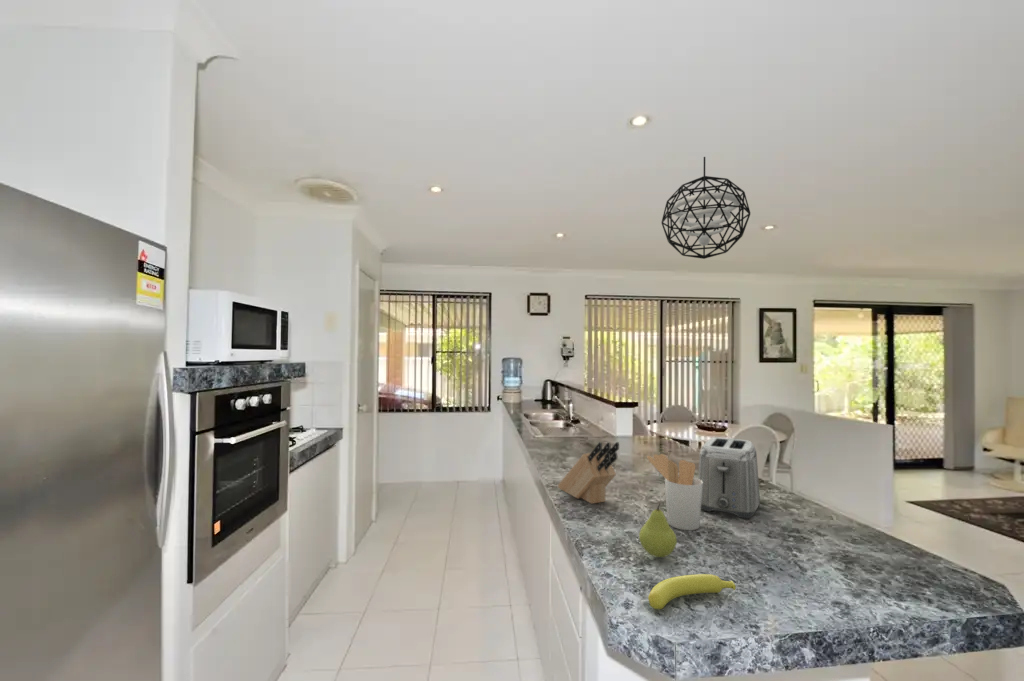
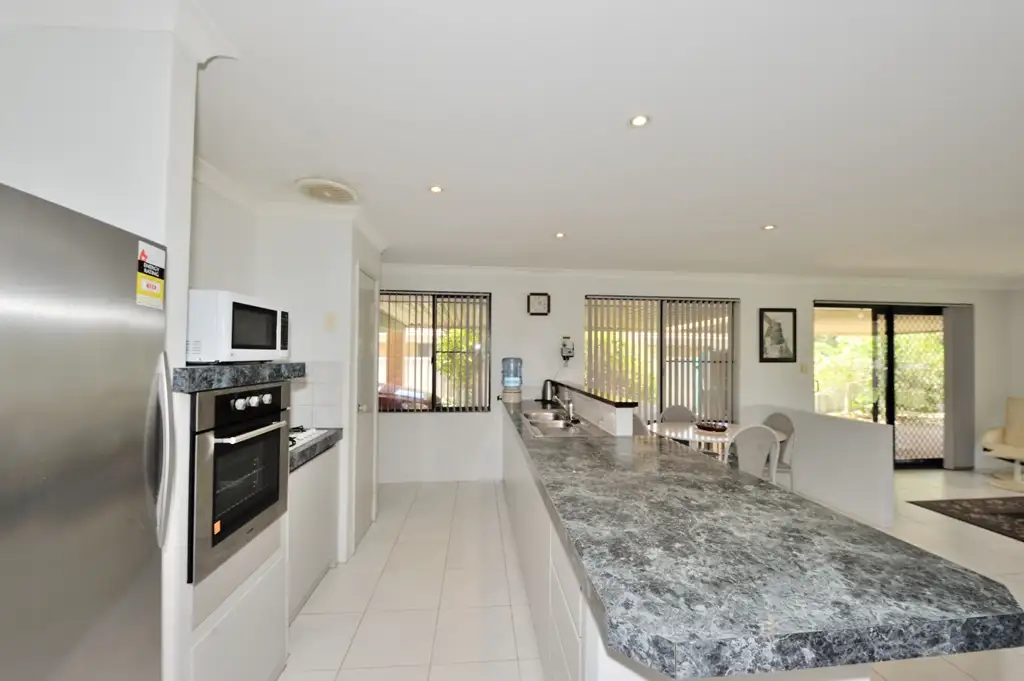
- banana (688, 589)
- pendant light (704, 207)
- utensil holder (674, 488)
- knife block (588, 466)
- fruit (657, 528)
- toaster (729, 473)
